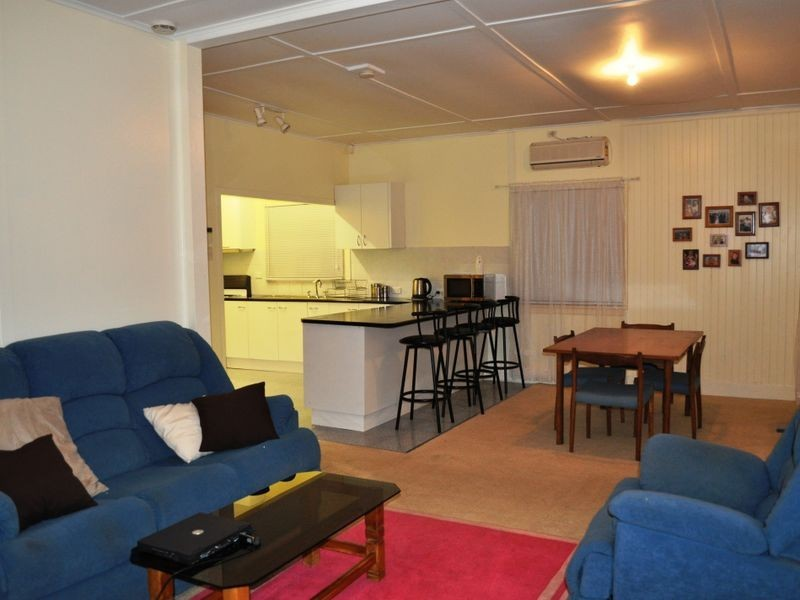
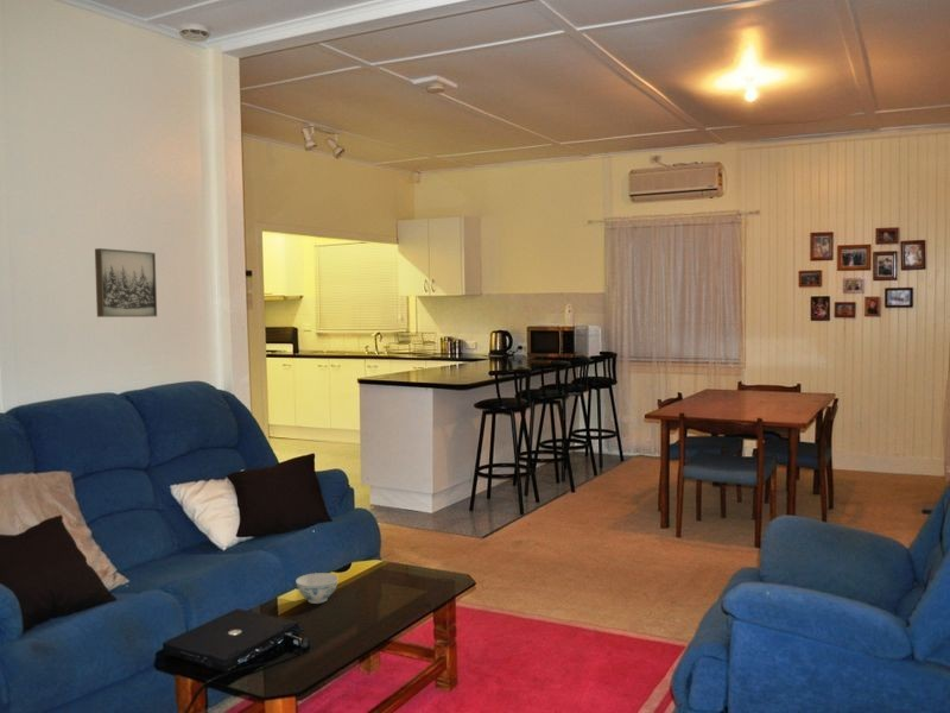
+ chinaware (317, 589)
+ wall art (127, 283)
